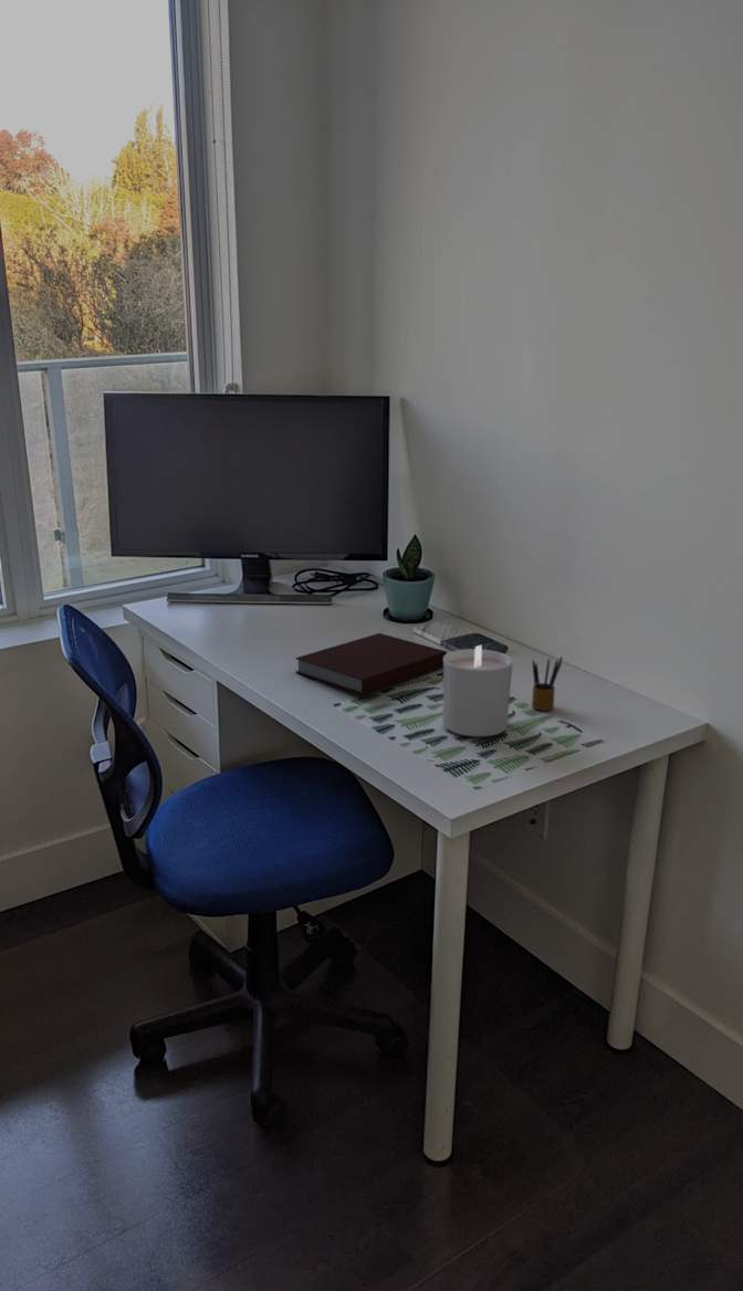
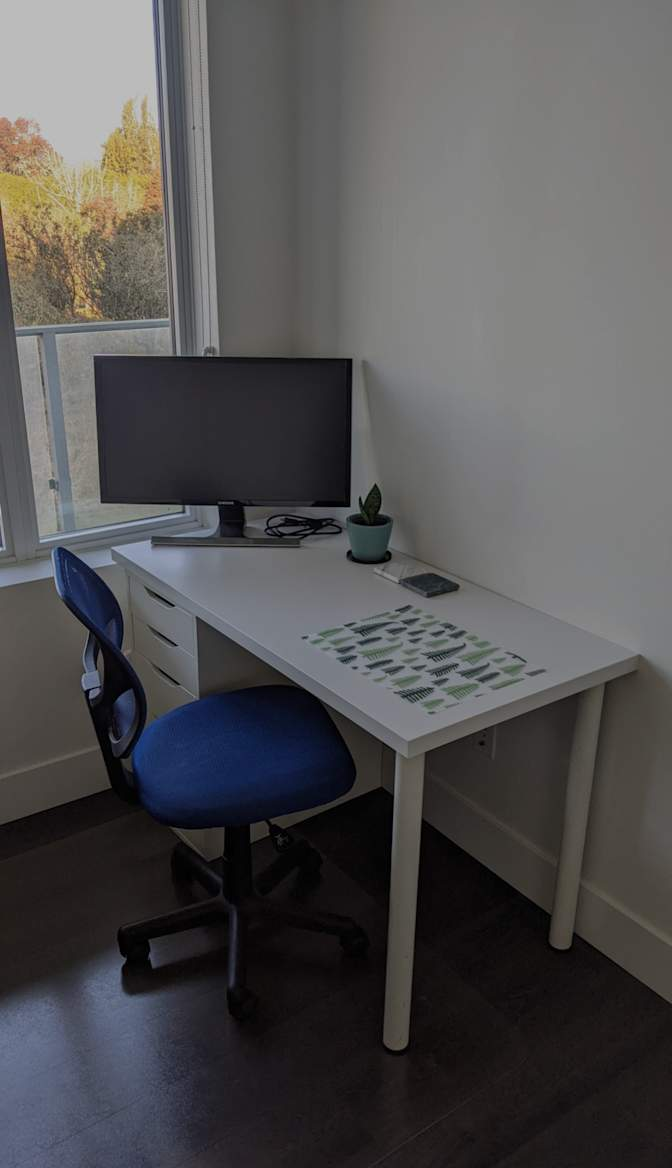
- notebook (372, 661)
- candle (477, 685)
- pencil box (544, 682)
